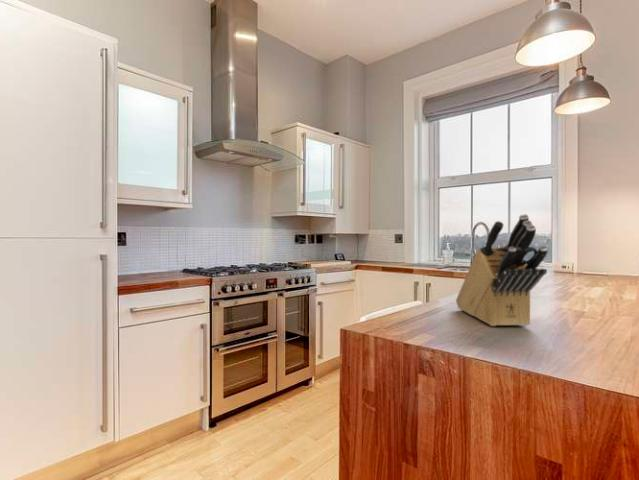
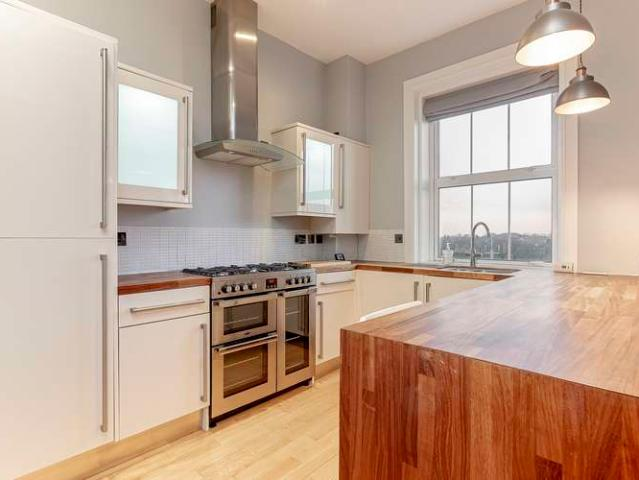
- knife block (495, 268)
